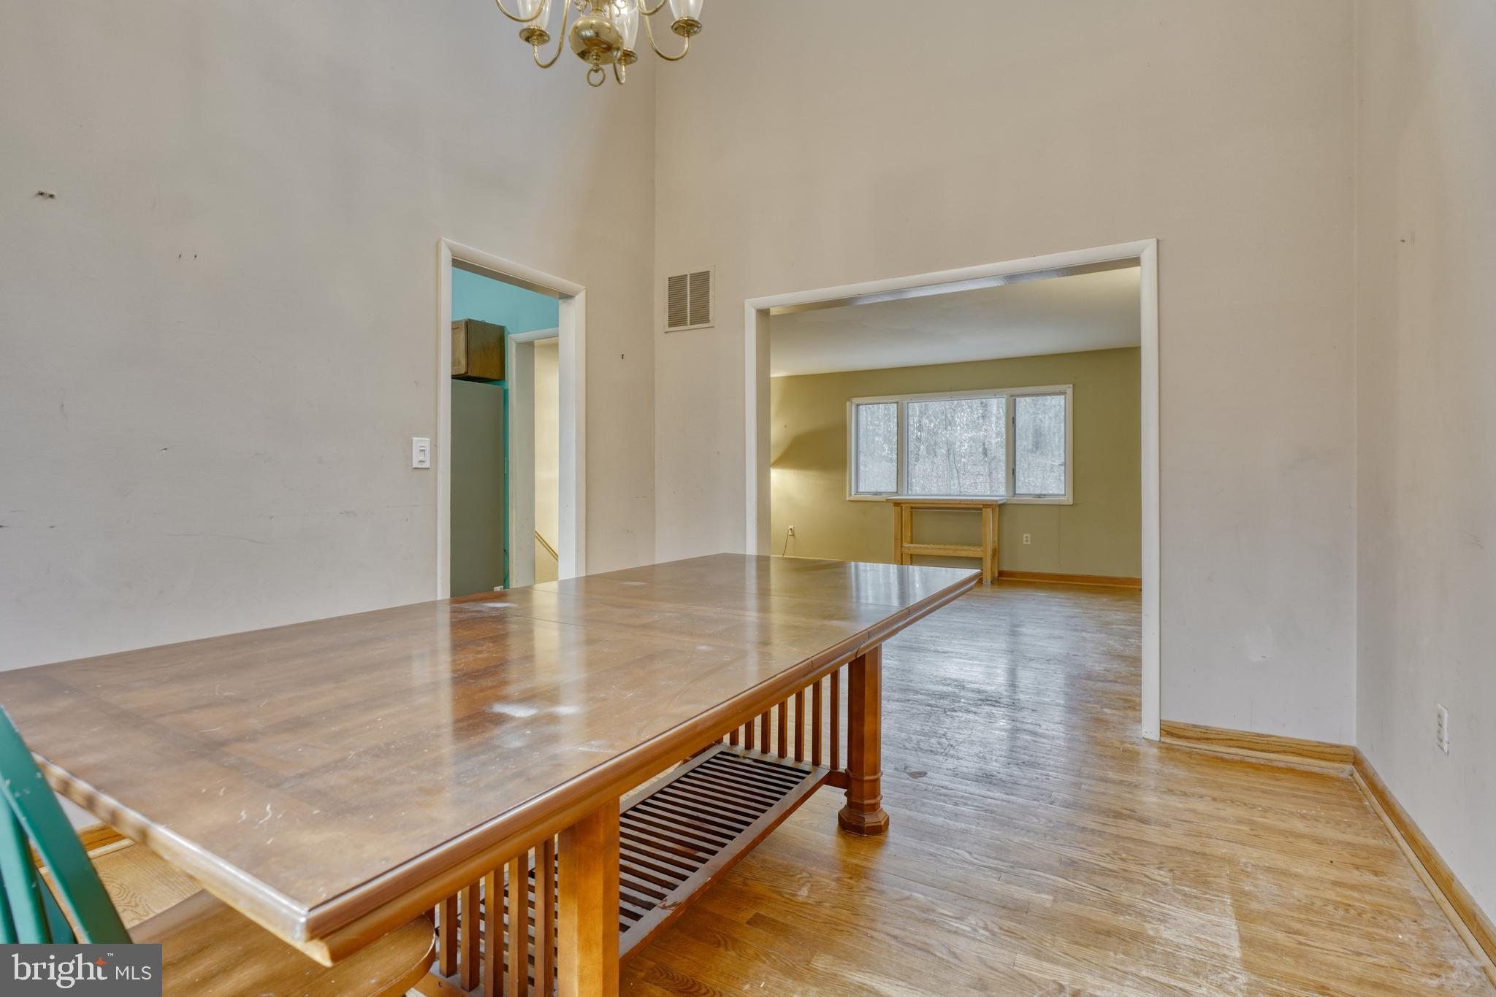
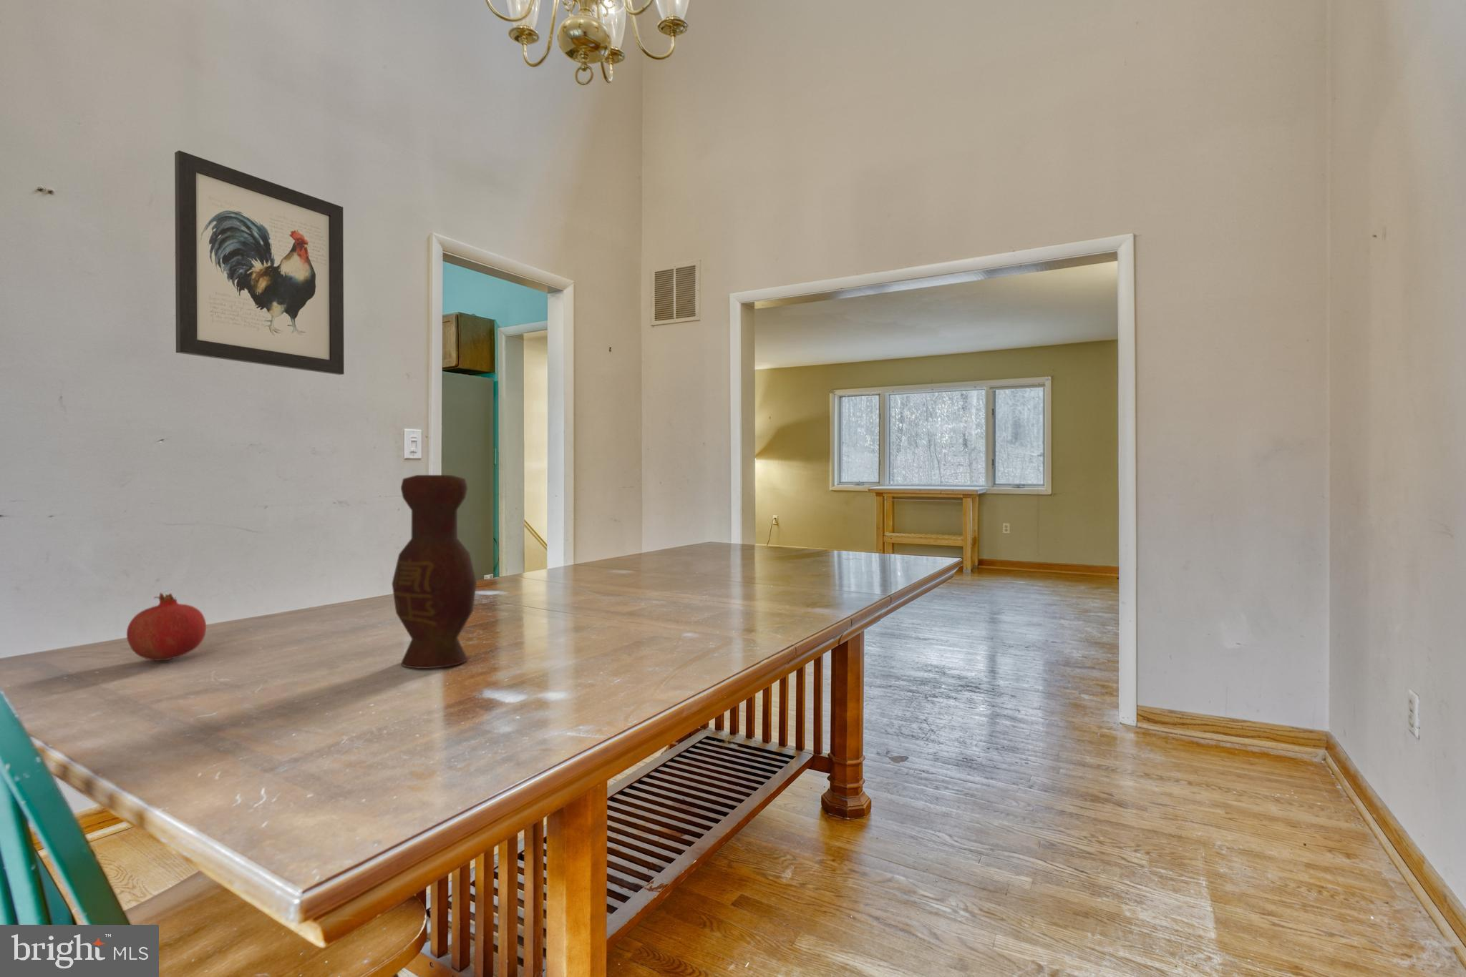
+ fruit (168, 626)
+ vase (434, 568)
+ wall art (266, 274)
